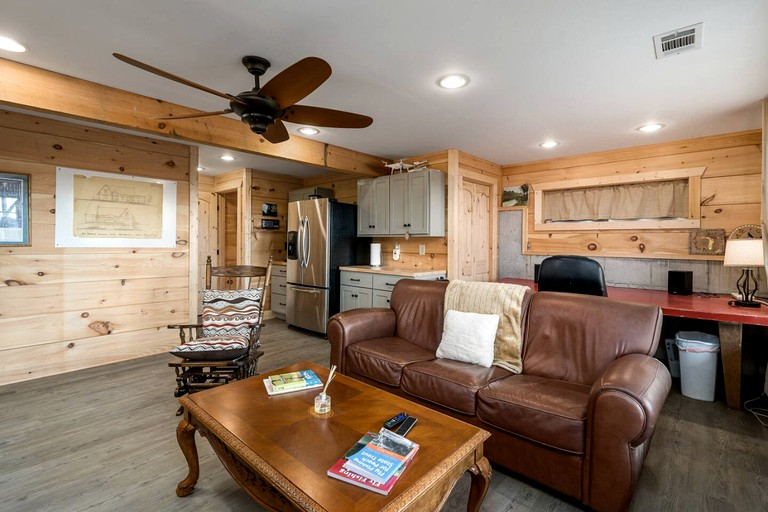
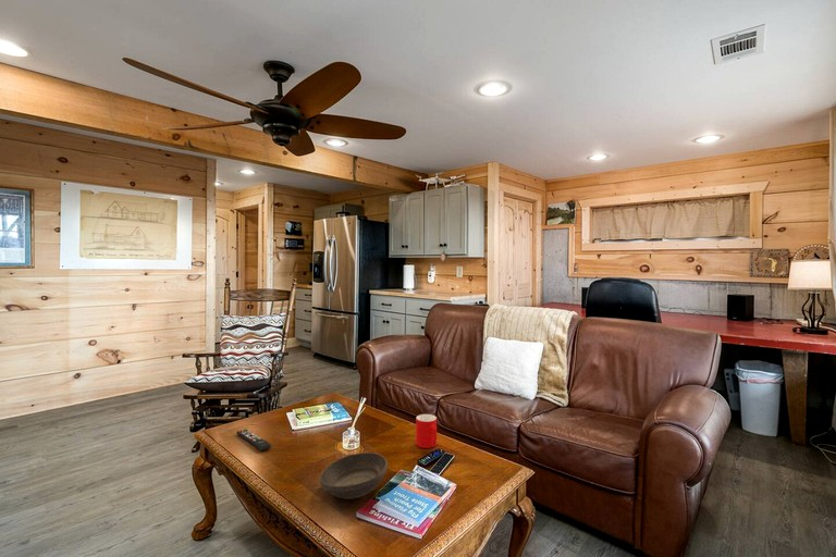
+ cup (428, 432)
+ bowl (354, 478)
+ remote control (253, 438)
